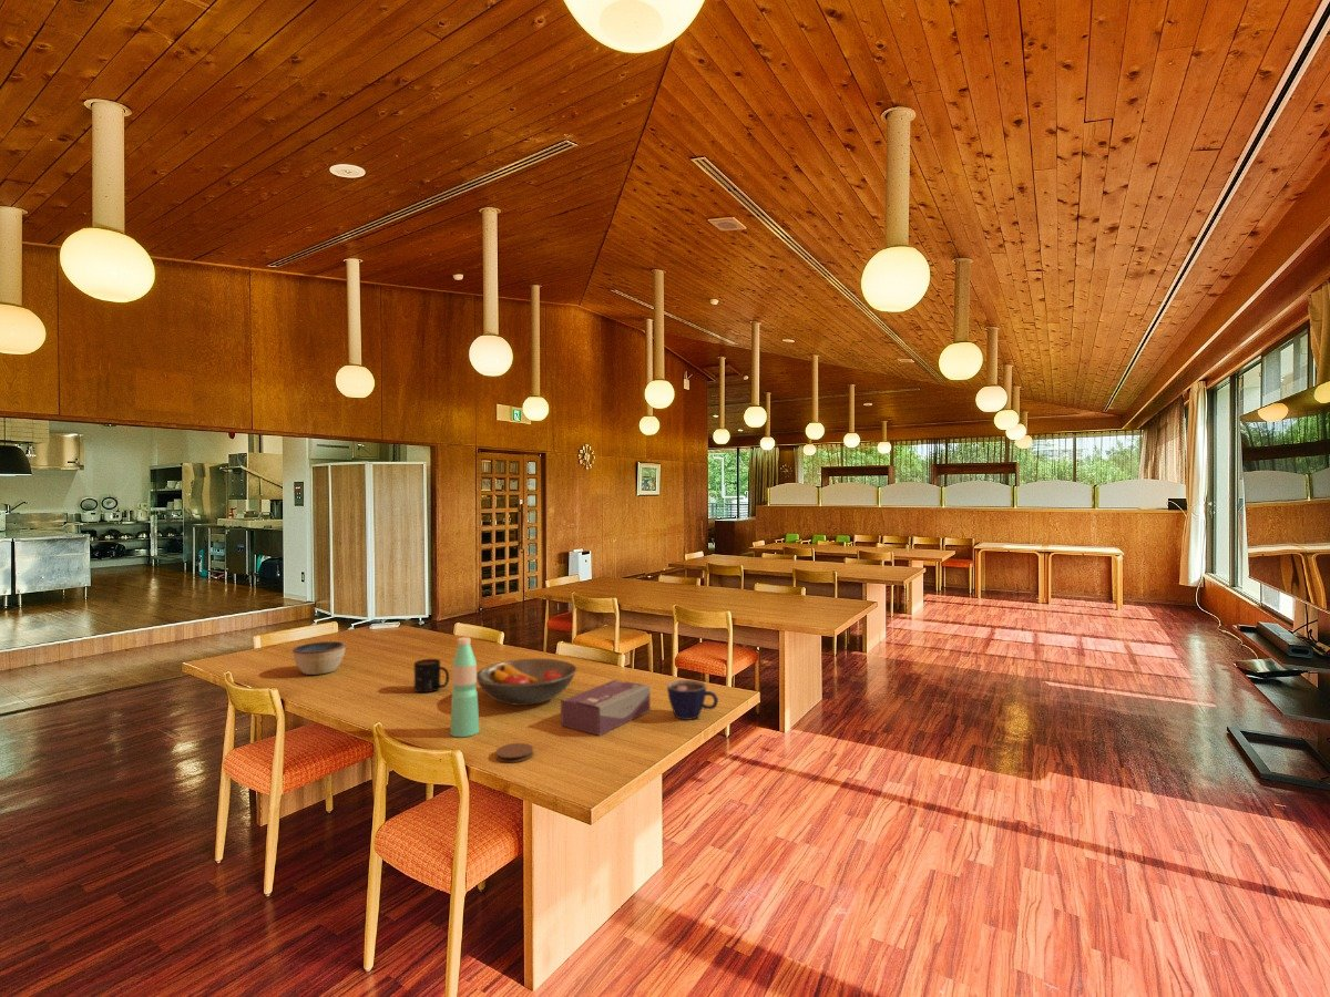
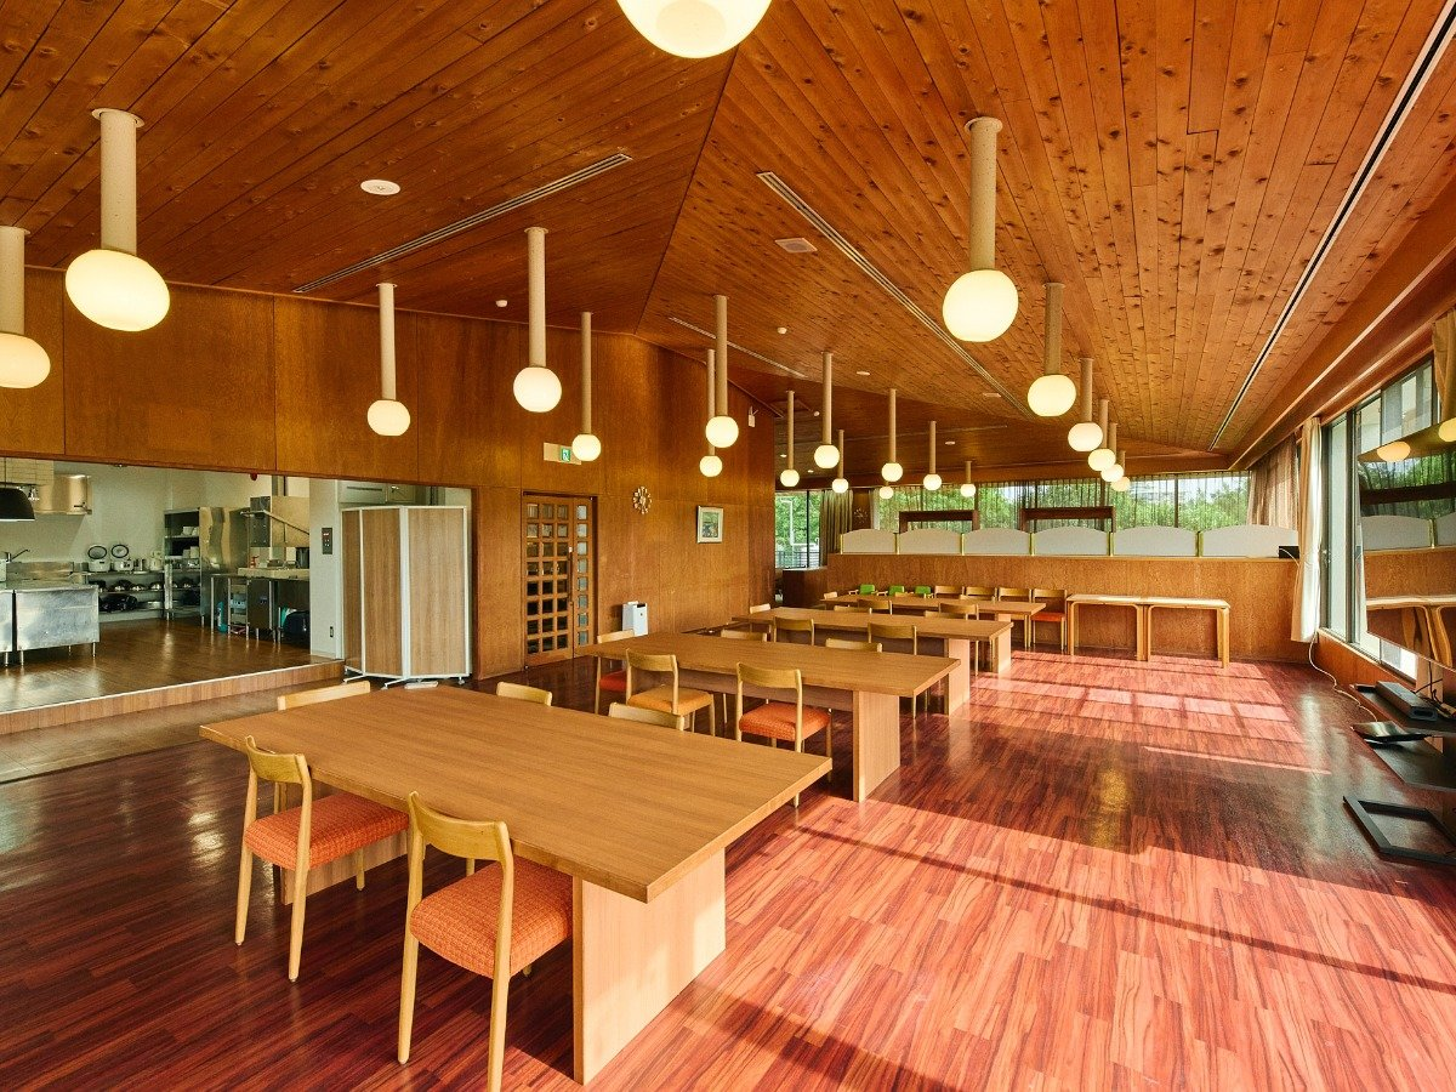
- water bottle (464, 685)
- tissue box (606, 705)
- coaster (514, 752)
- bowl (319, 658)
- cup (693, 700)
- mug (432, 676)
- fruit bowl (526, 680)
